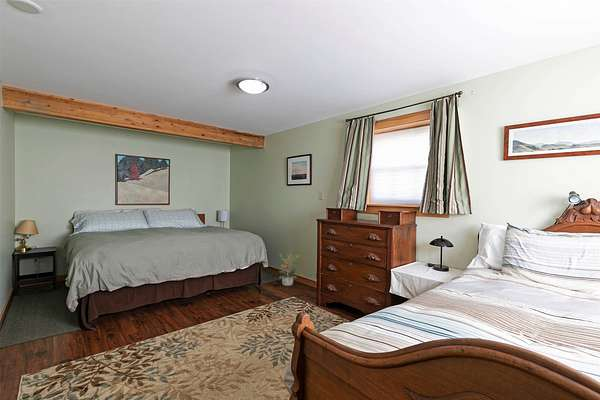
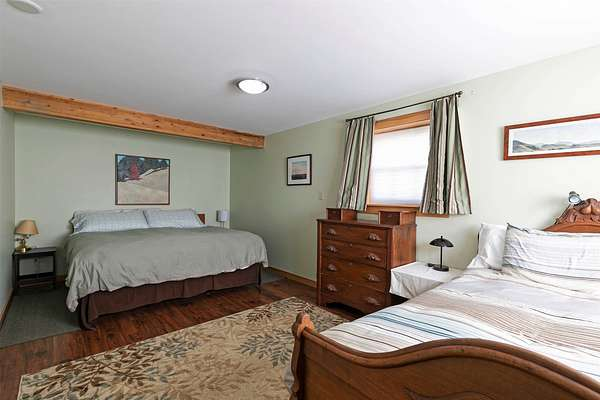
- potted plant (287, 268)
